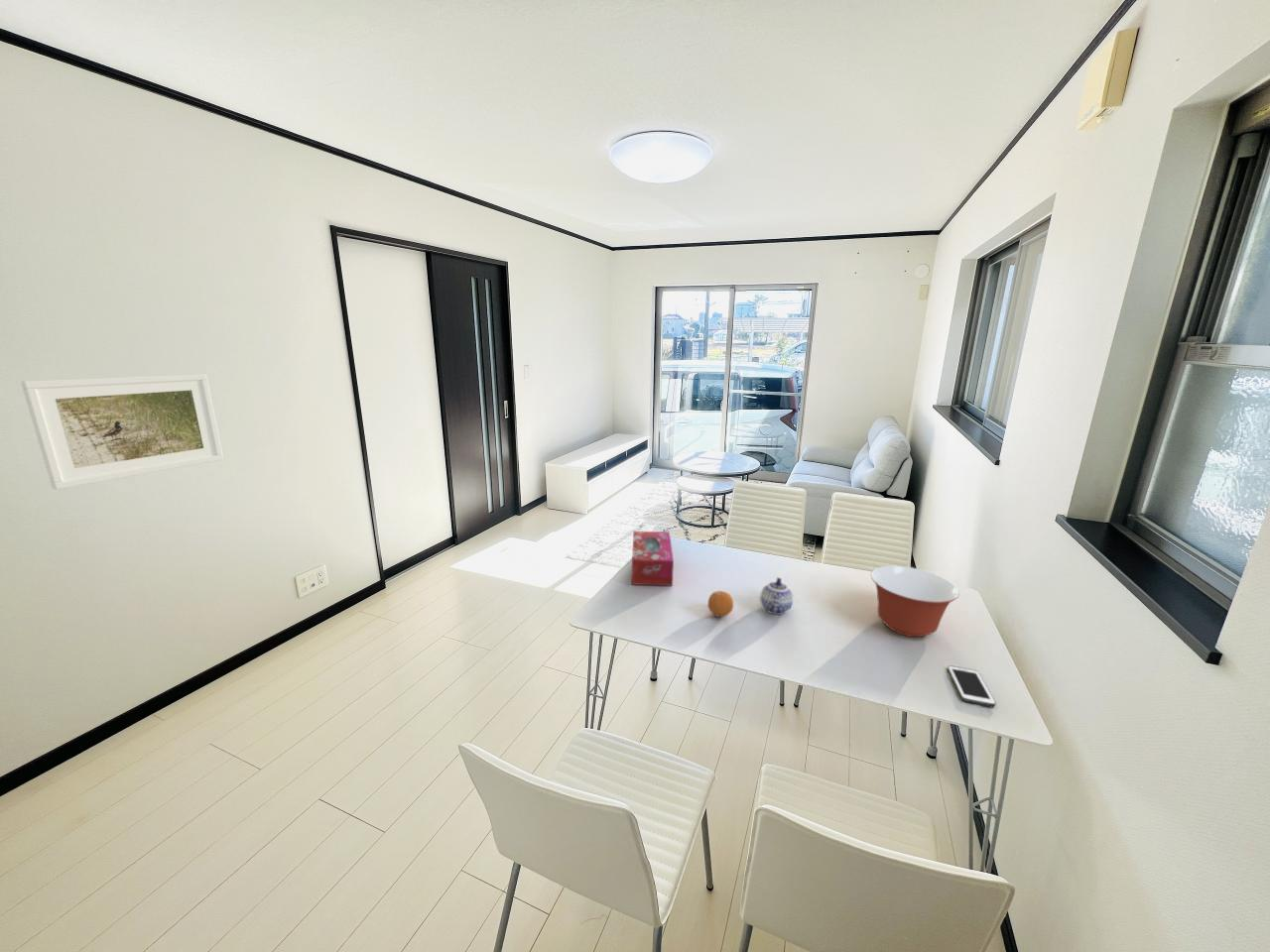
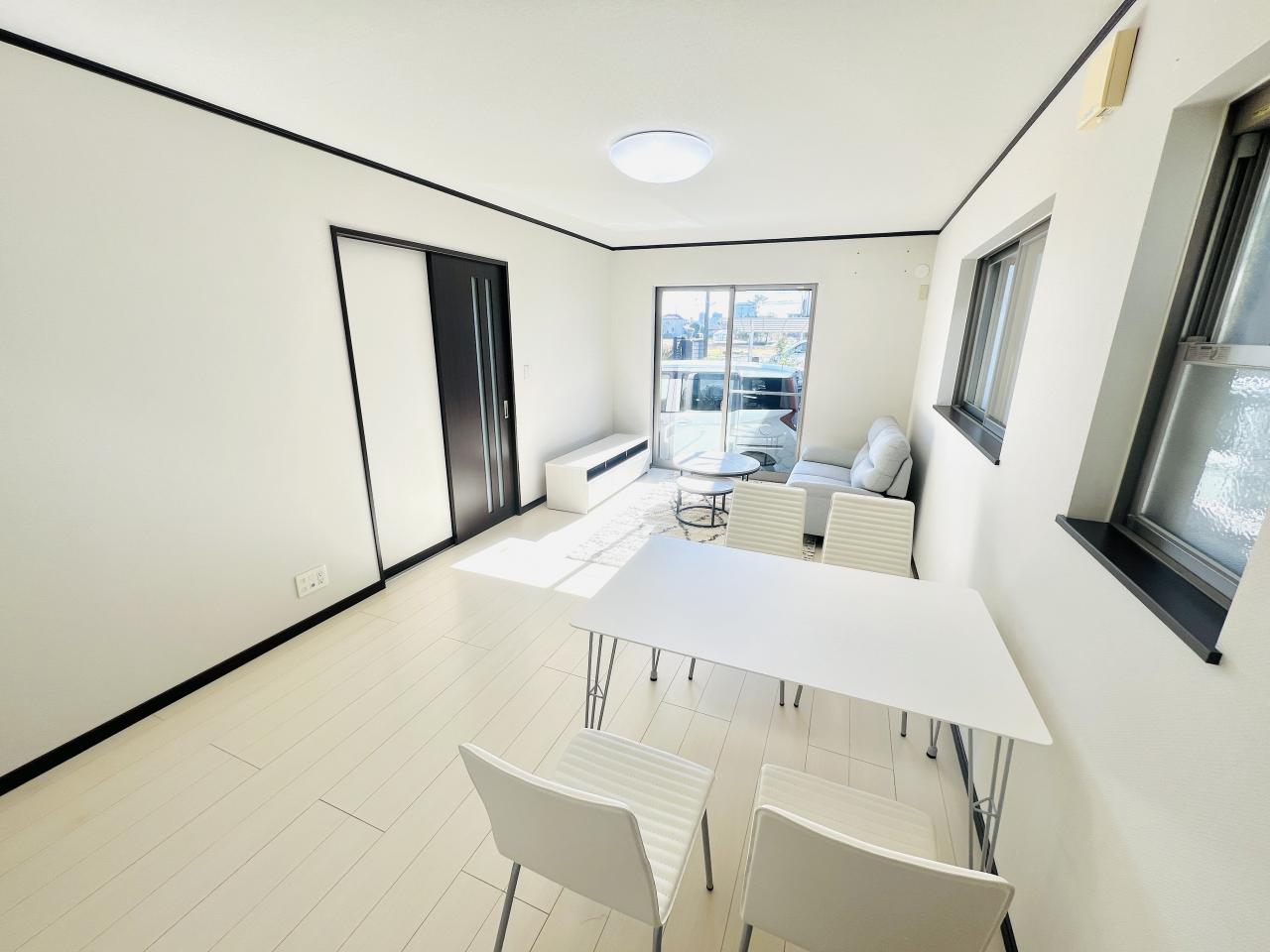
- mixing bowl (909, 604)
- teapot (777, 595)
- tissue box (651, 556)
- fruit (720, 604)
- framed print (136, 425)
- cell phone (969, 684)
